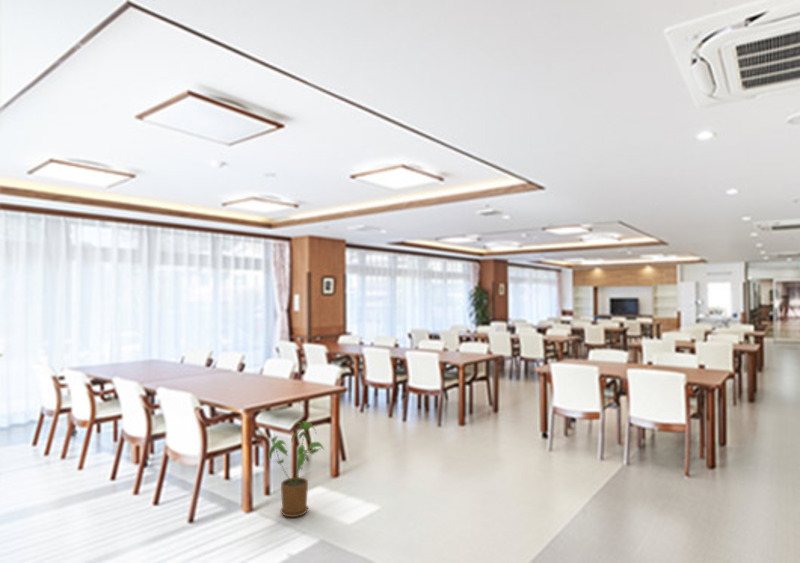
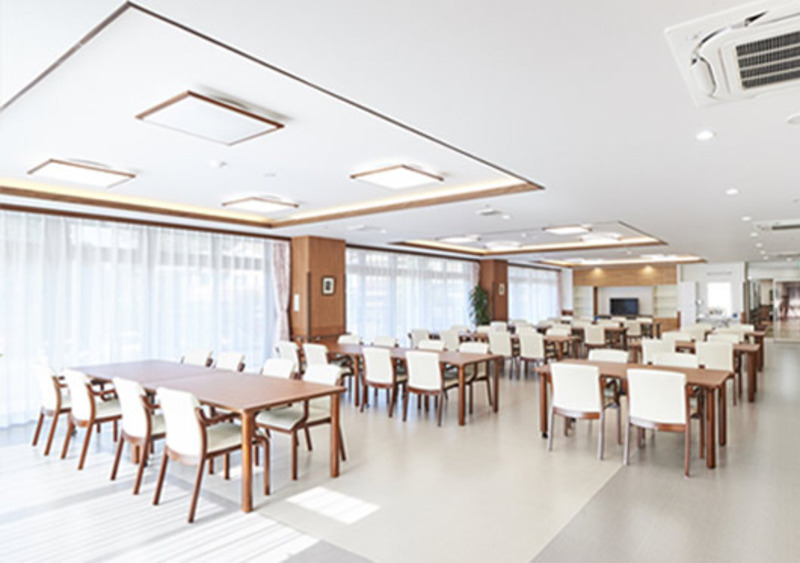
- house plant (298, 467)
